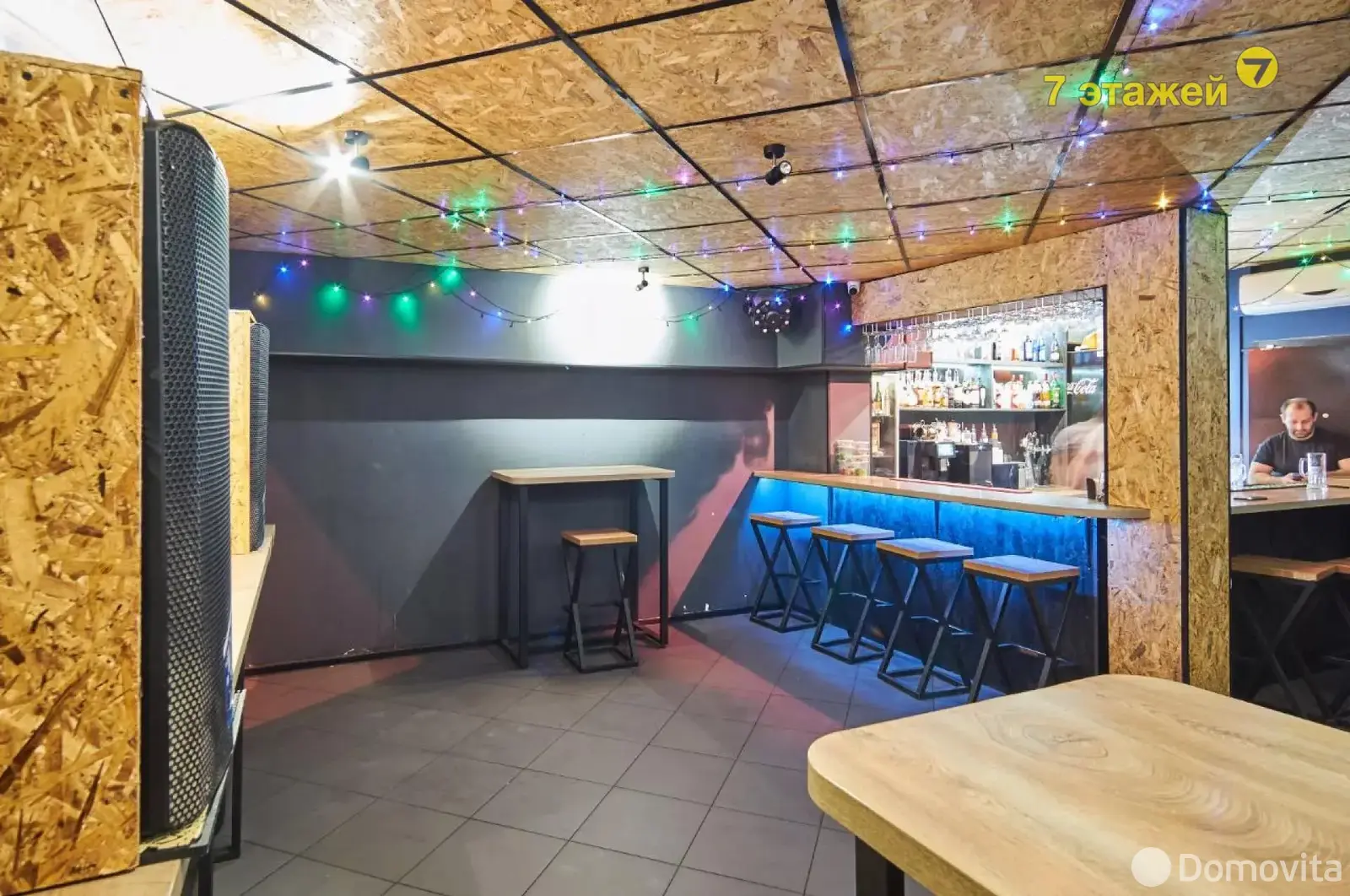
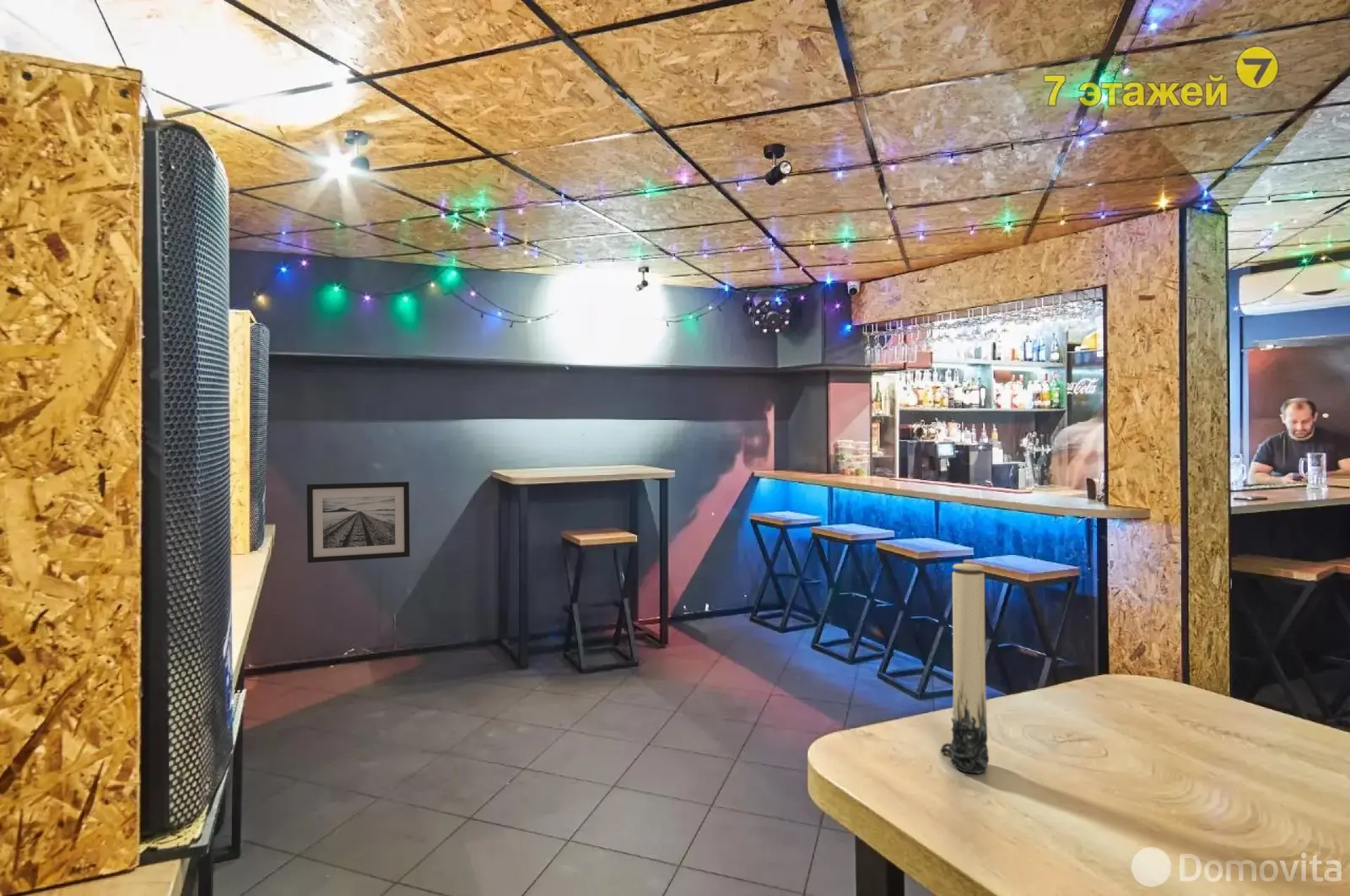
+ wall art (359, 521)
+ candle (961, 661)
